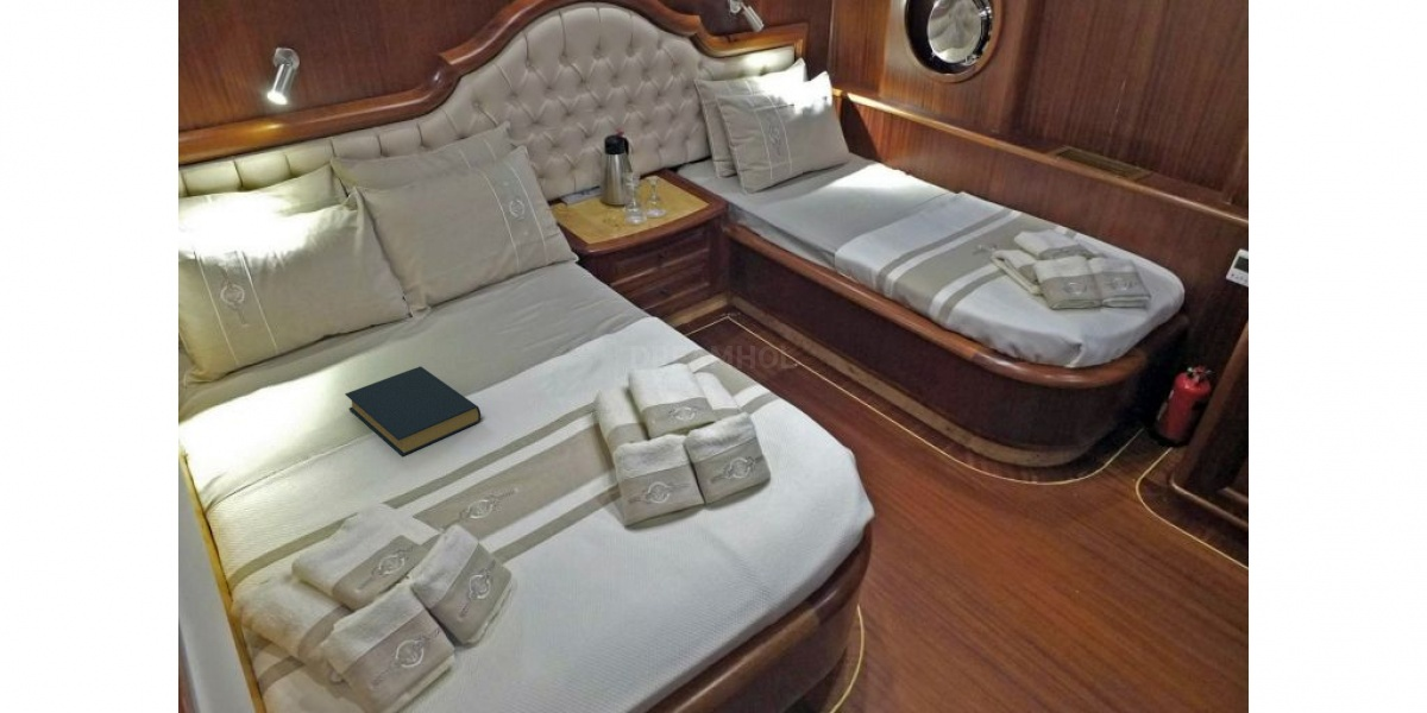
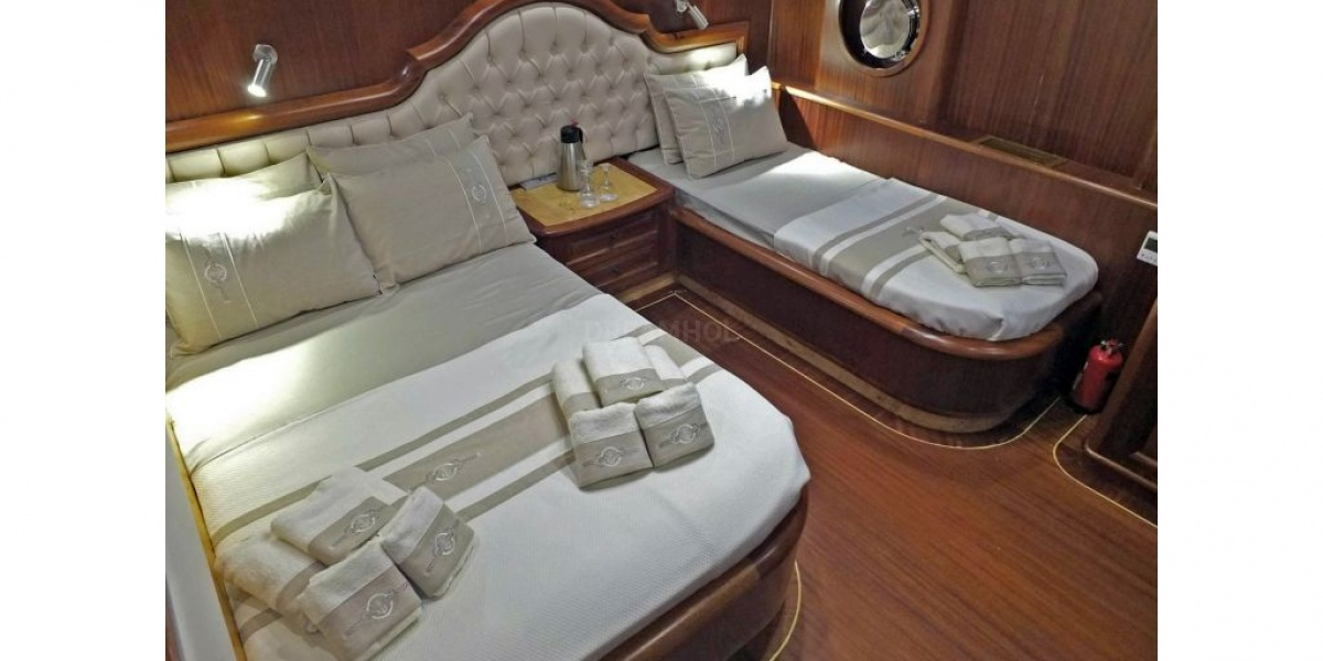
- hardback book (413, 406)
